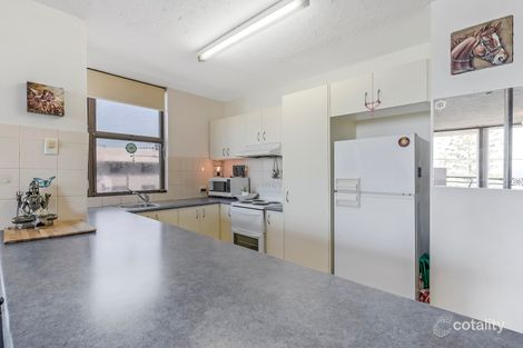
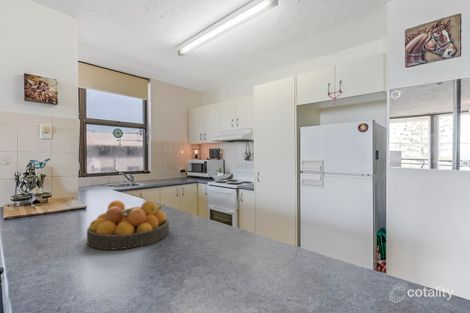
+ fruit bowl (130, 218)
